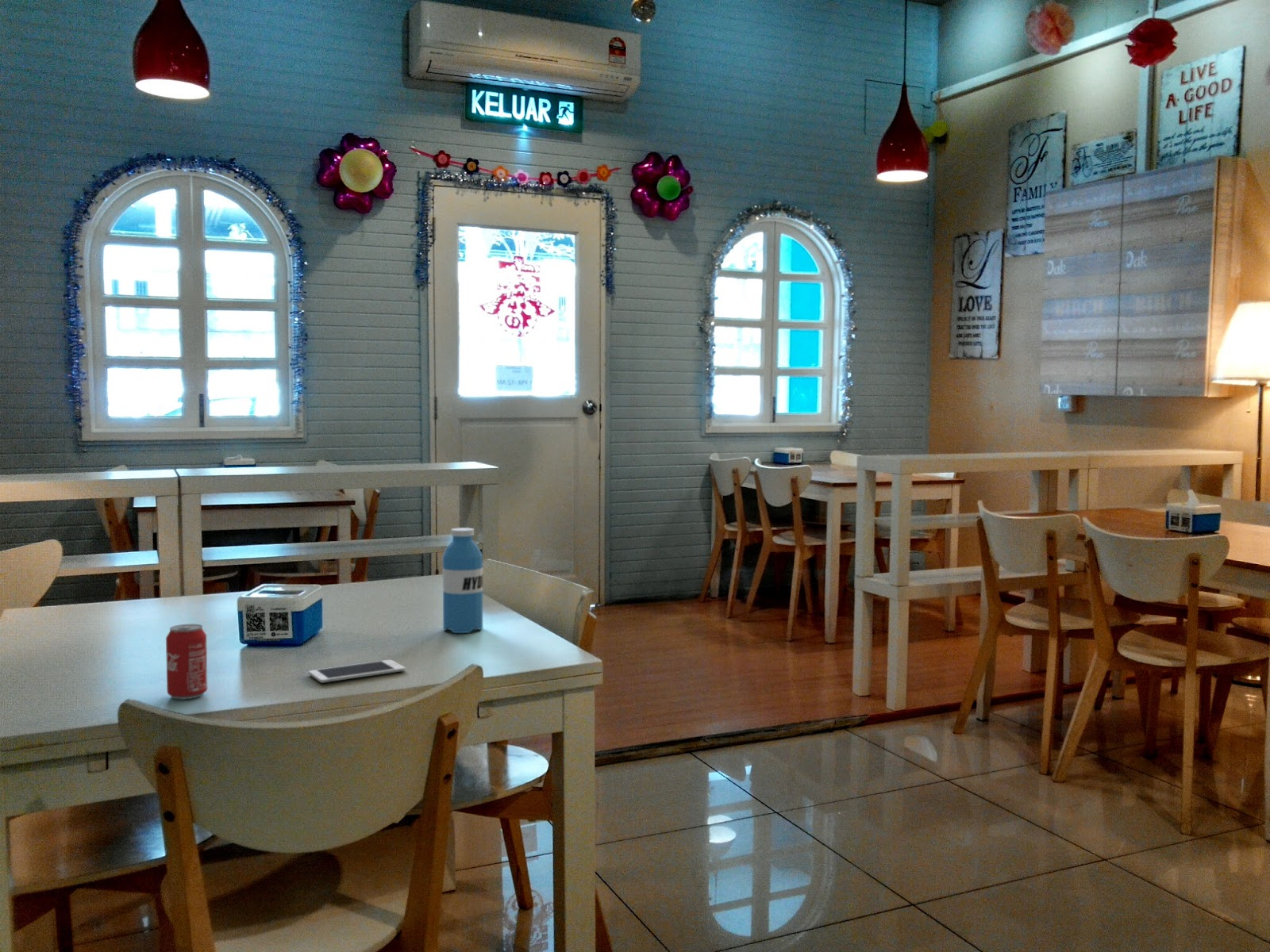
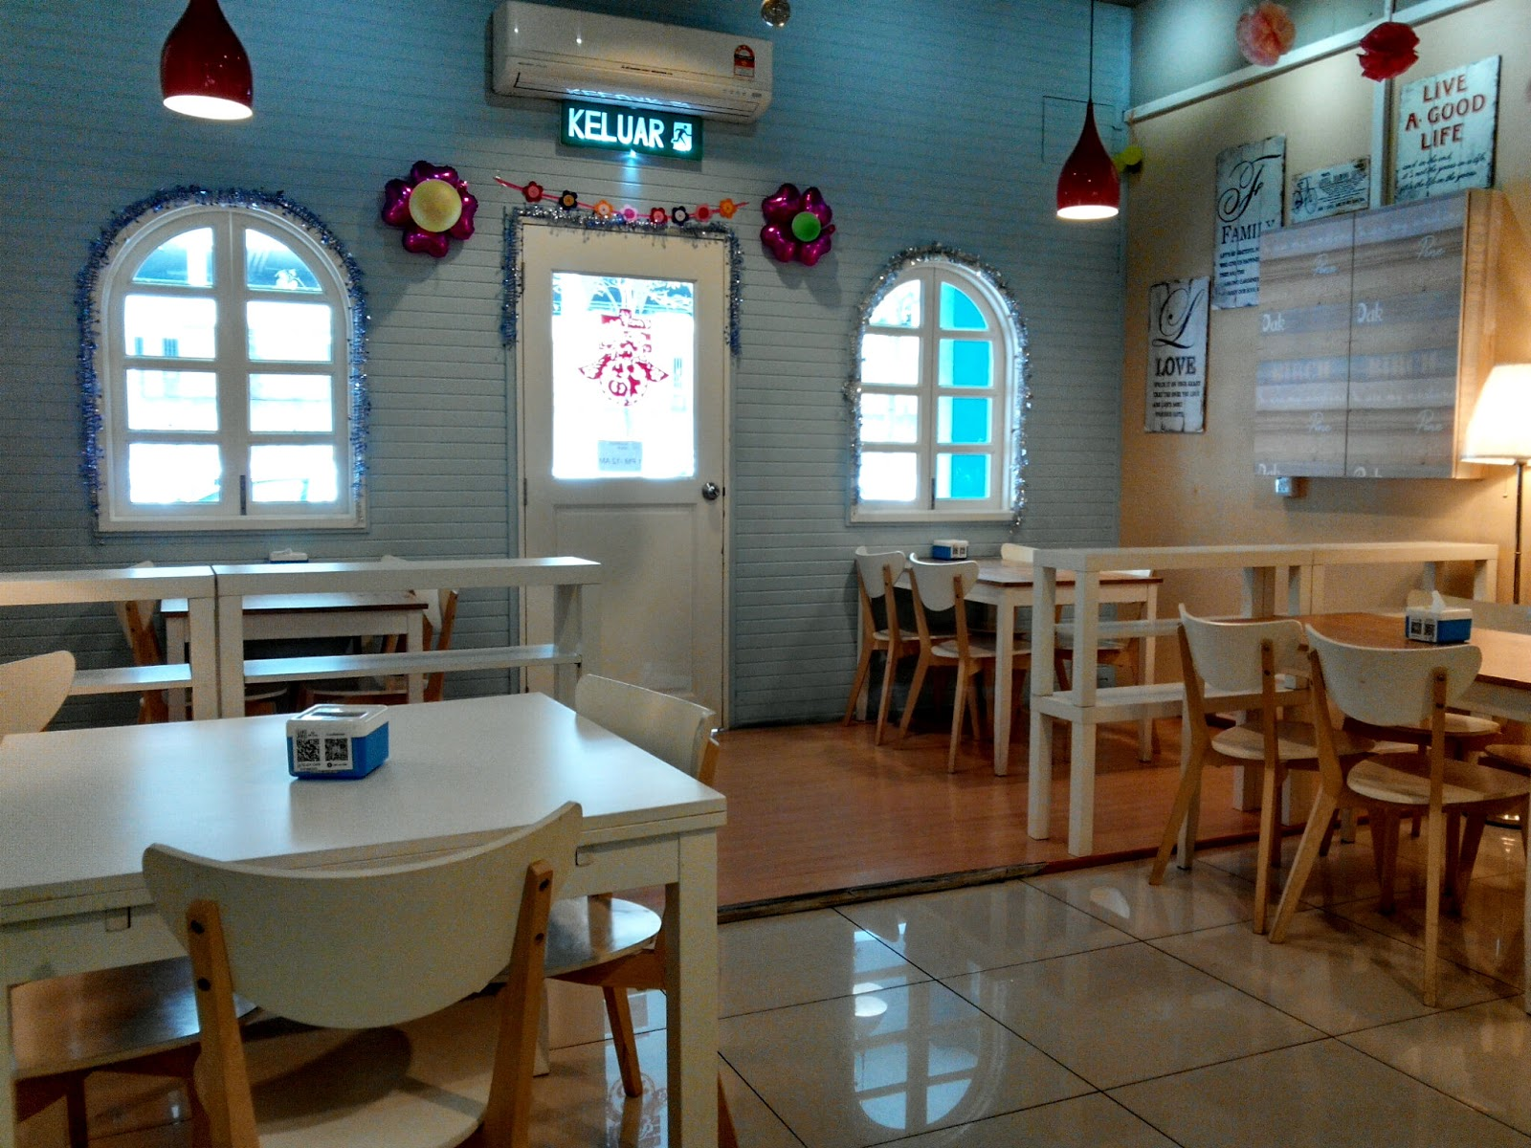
- water bottle (463, 579)
- beverage can (187, 661)
- cell phone (357, 670)
